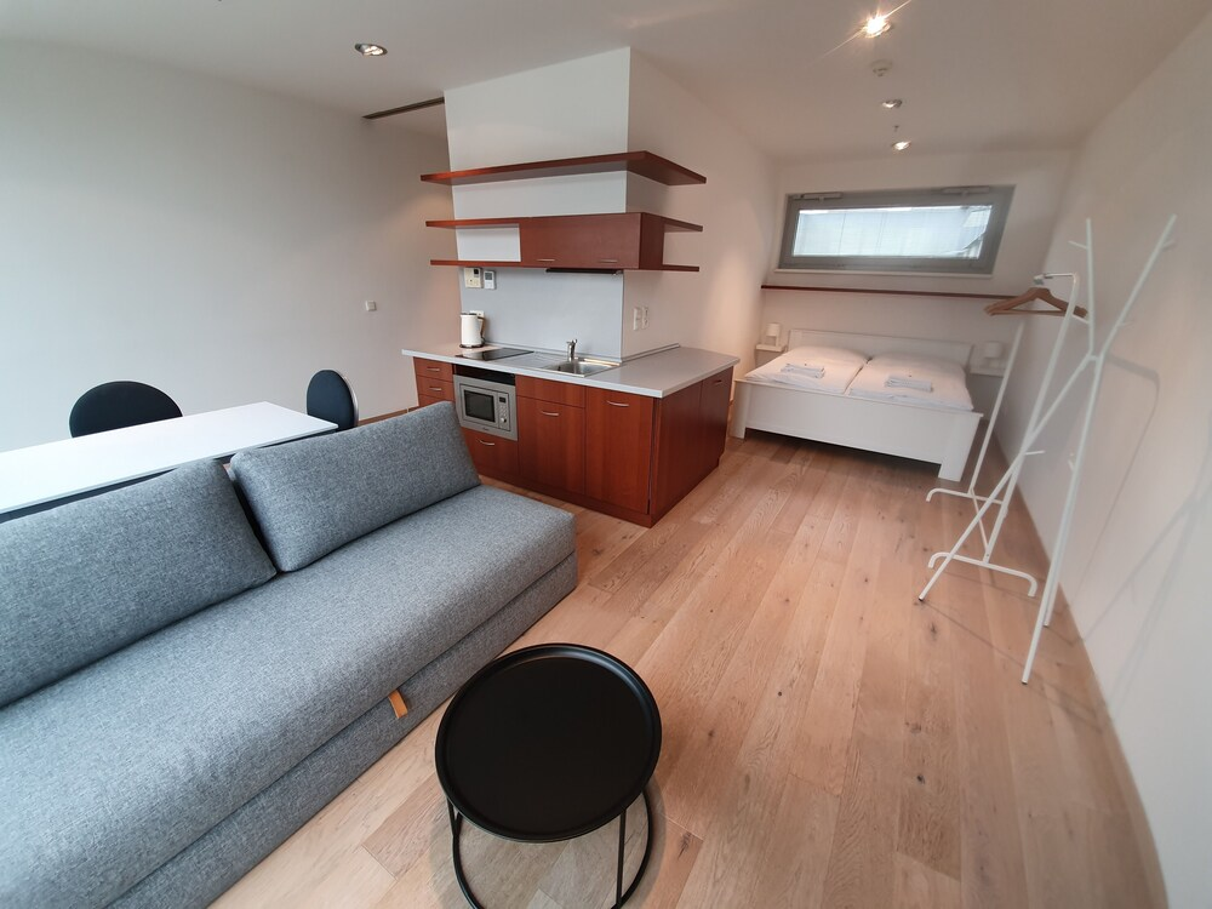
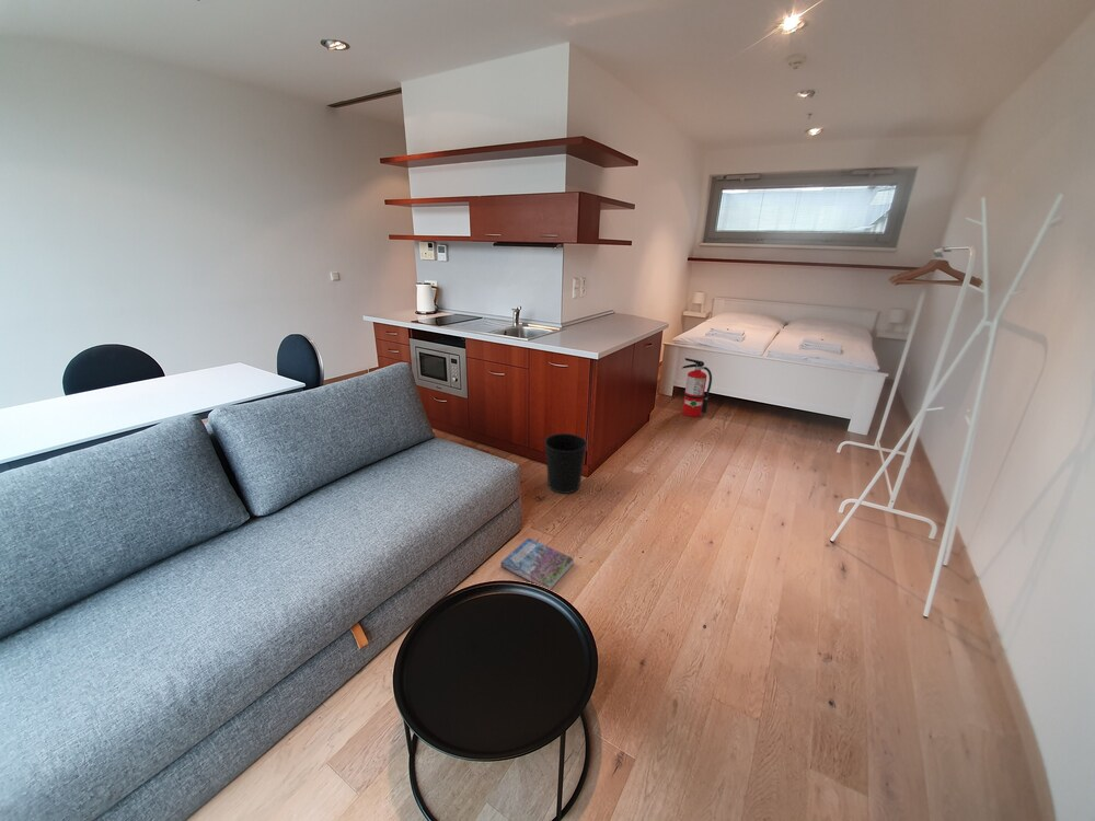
+ fire extinguisher (694, 388)
+ wastebasket (564, 463)
+ book (537, 563)
